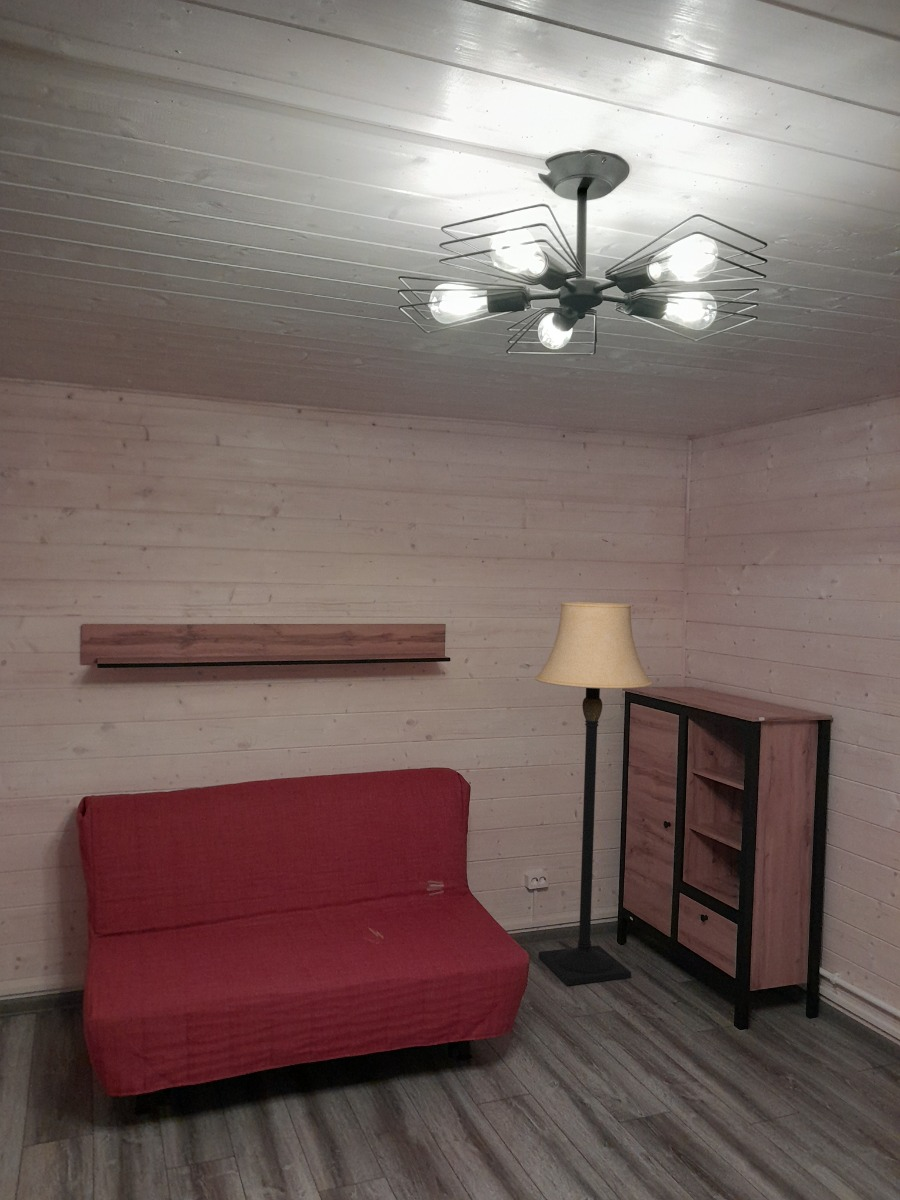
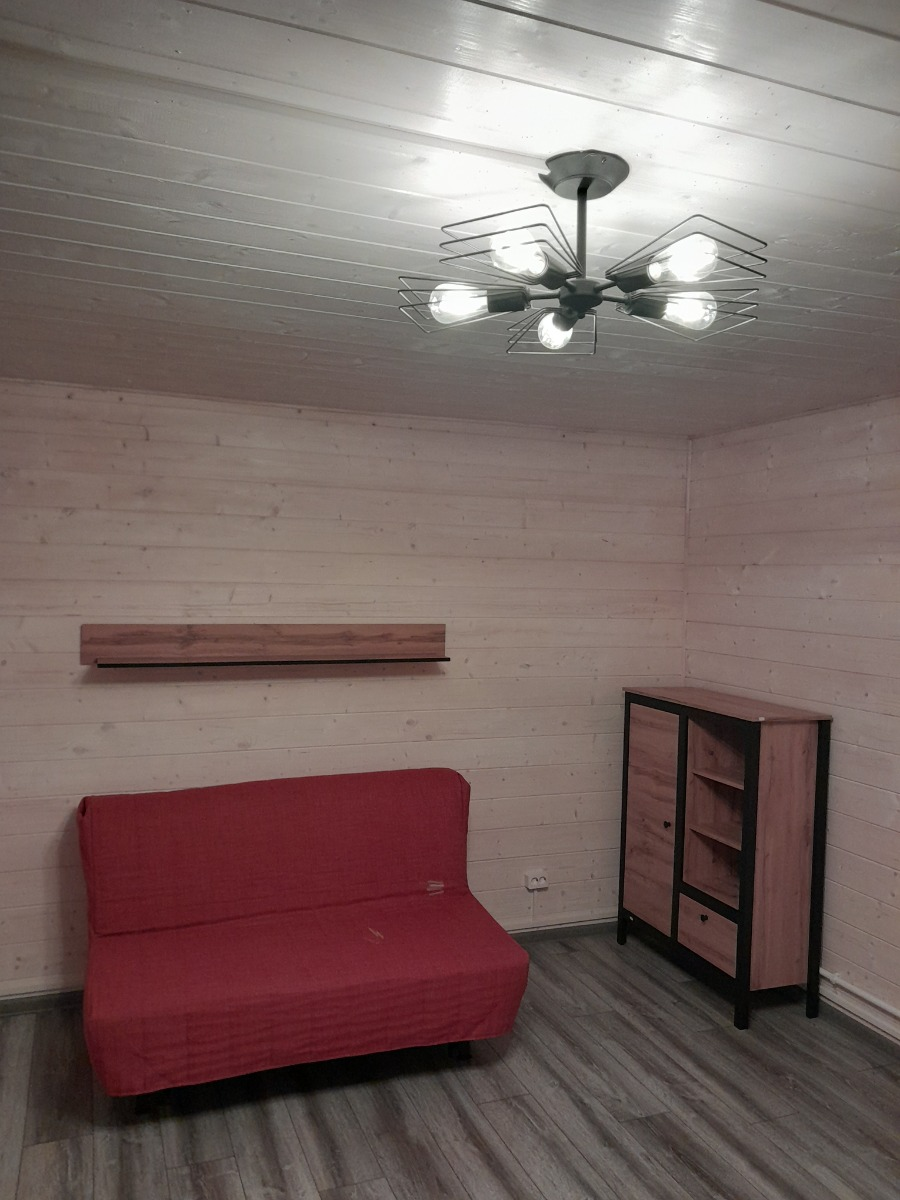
- lamp (589, 786)
